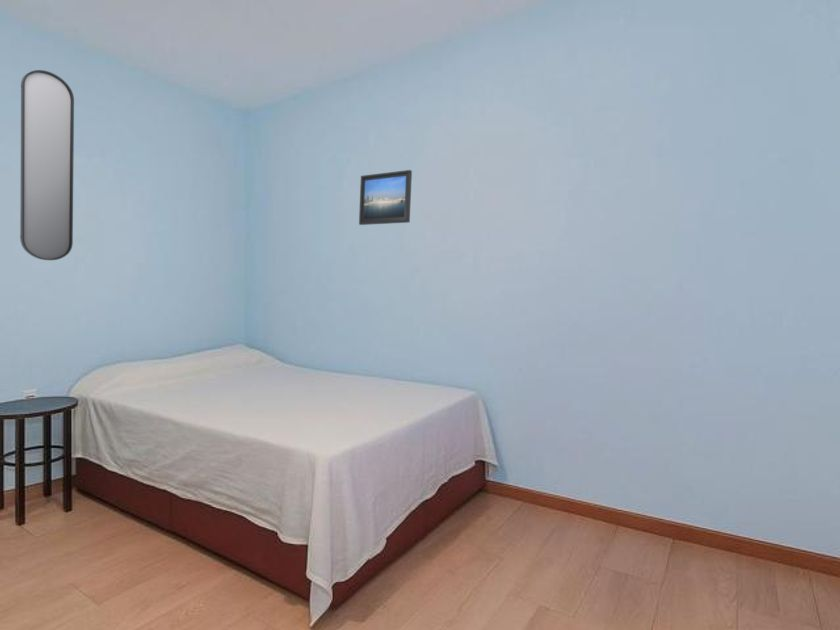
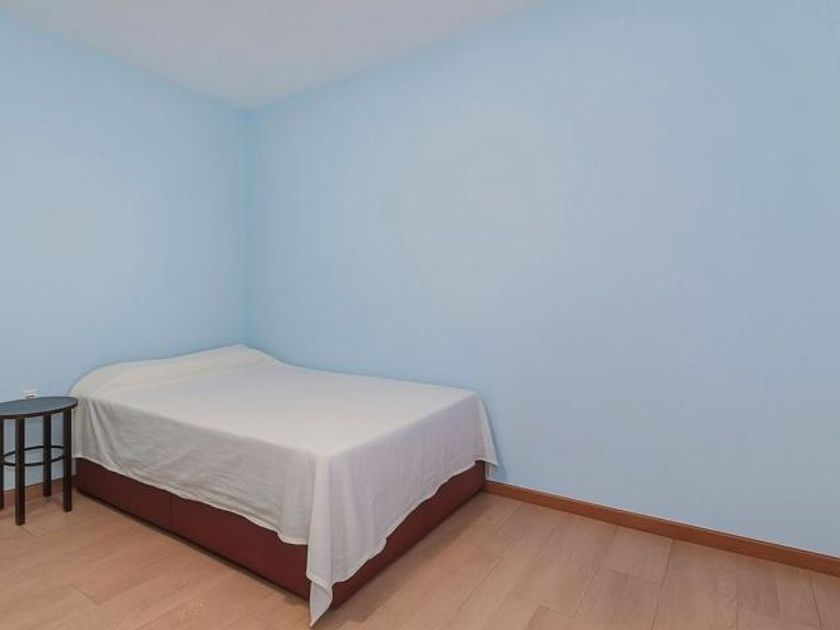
- home mirror (47, 167)
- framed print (384, 198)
